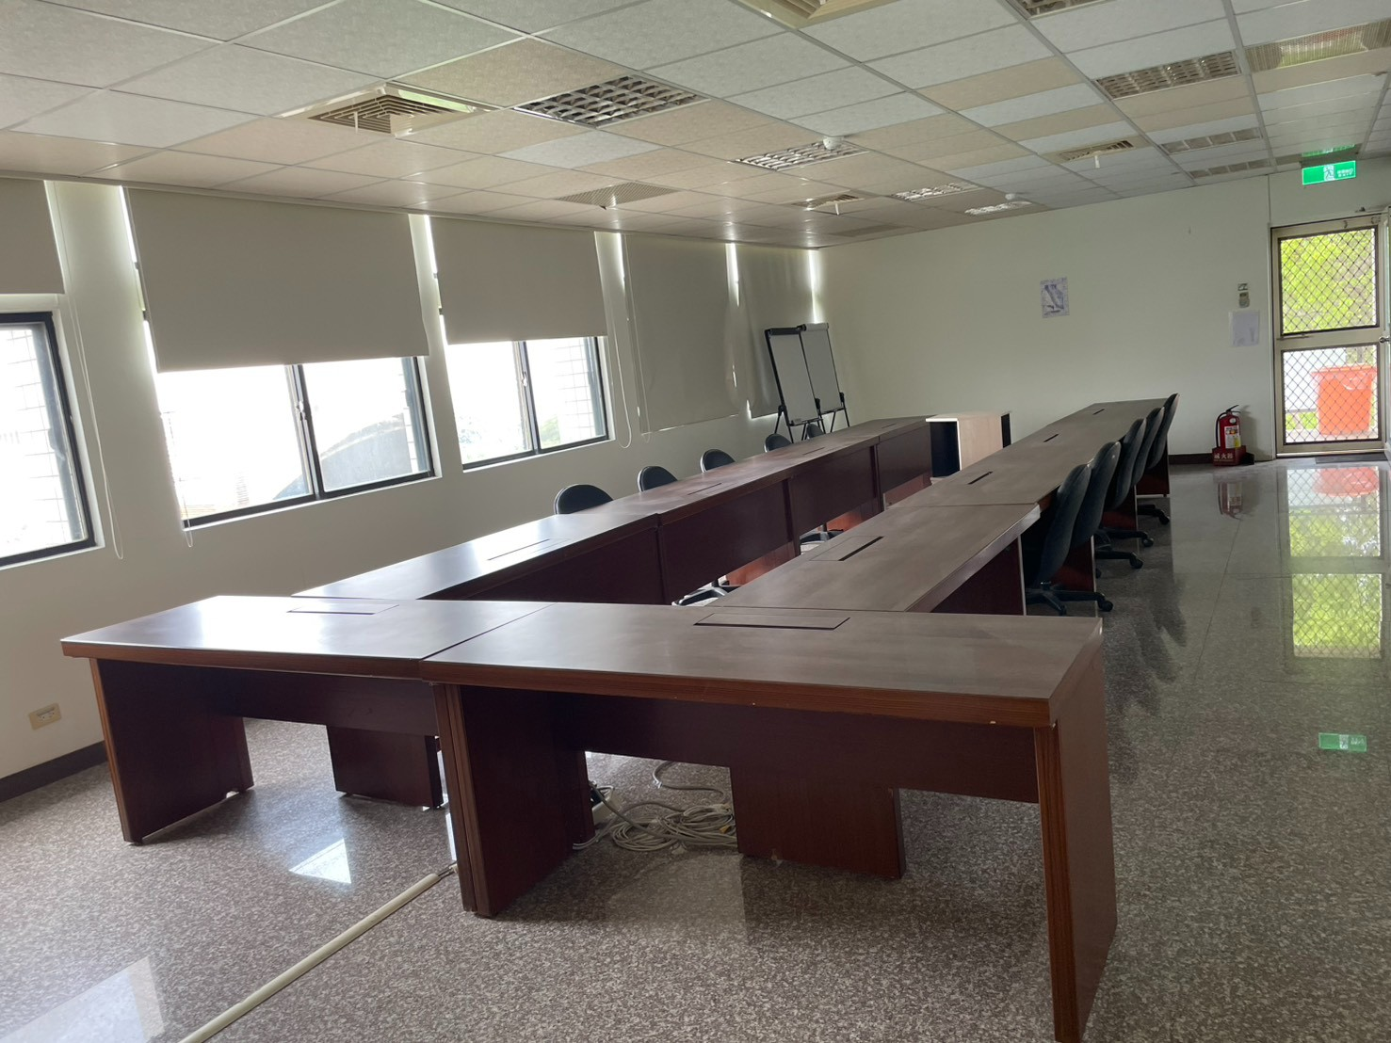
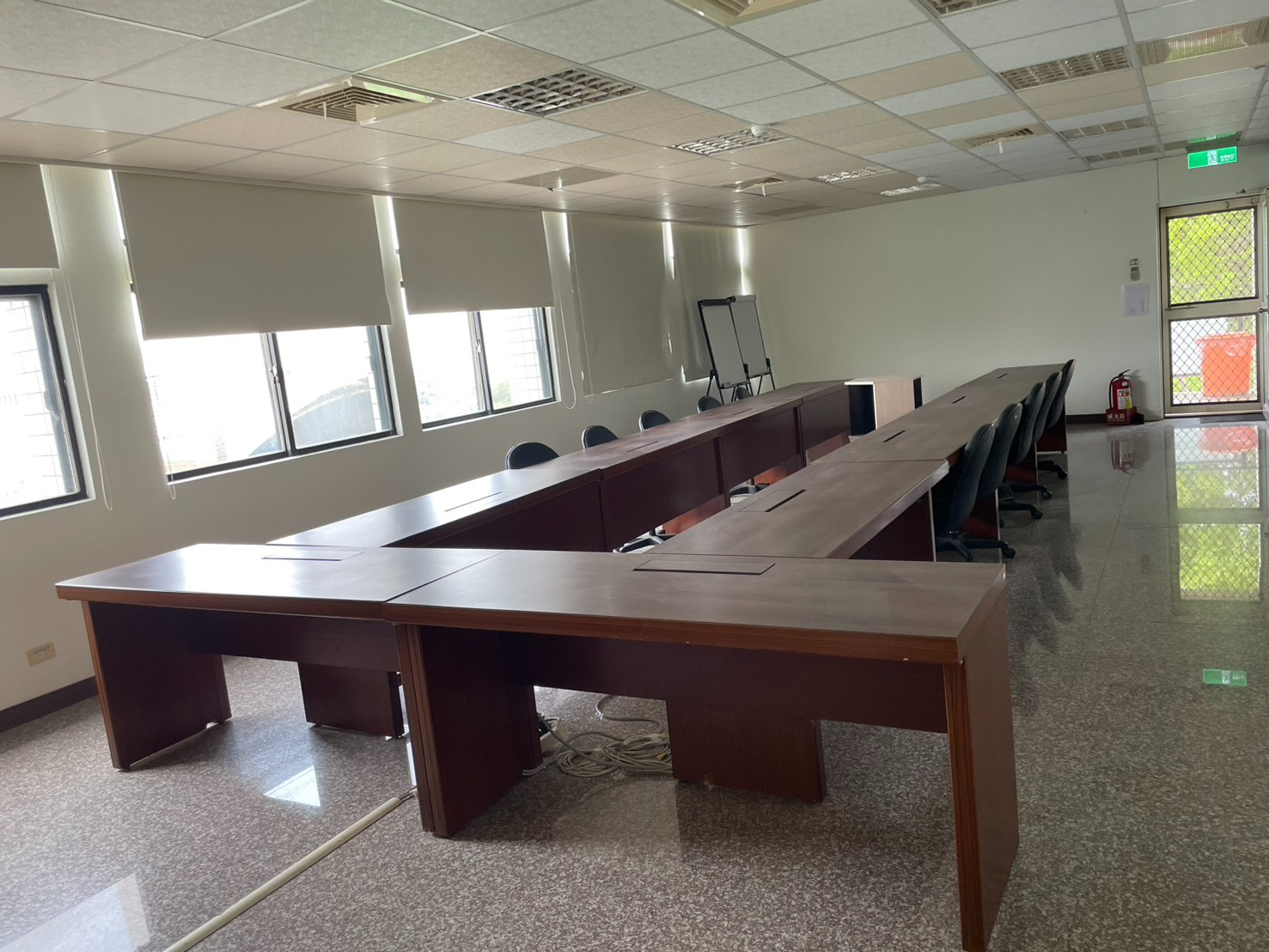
- wall art (1053, 298)
